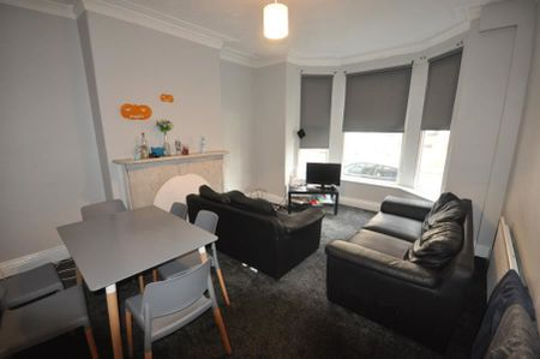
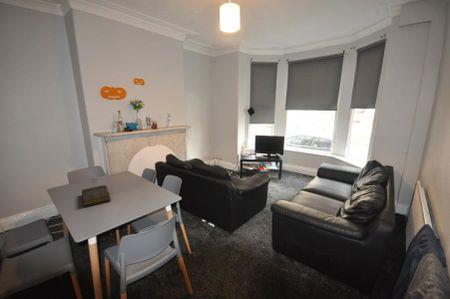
+ book (96, 194)
